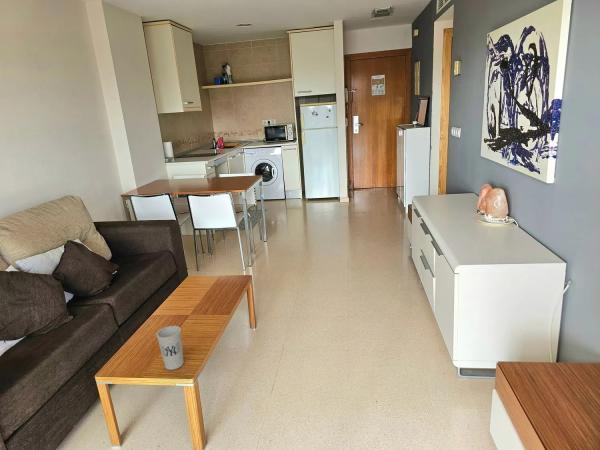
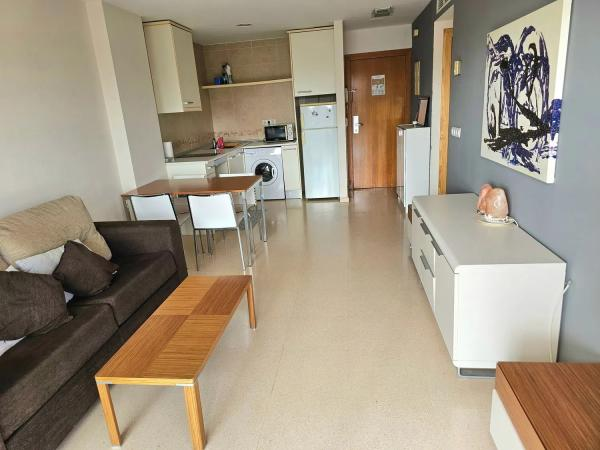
- cup (171, 348)
